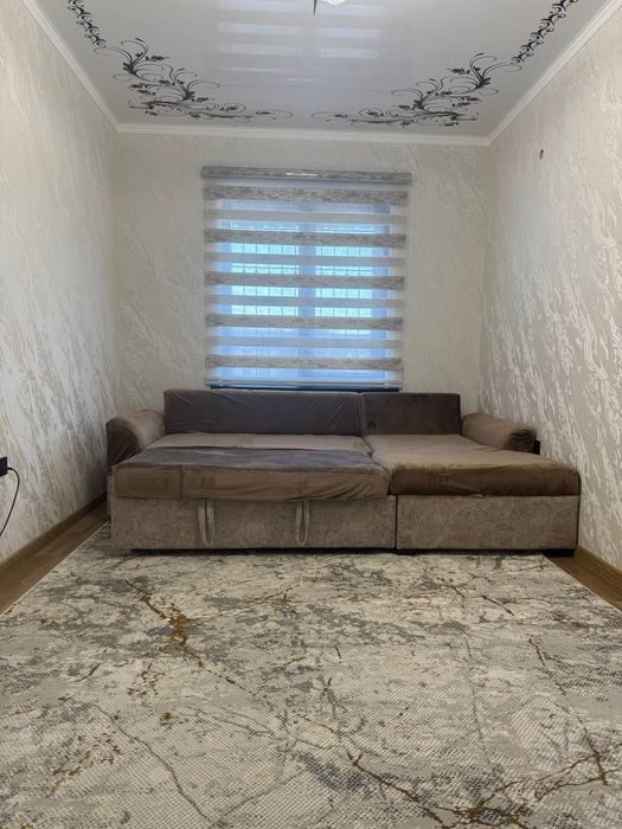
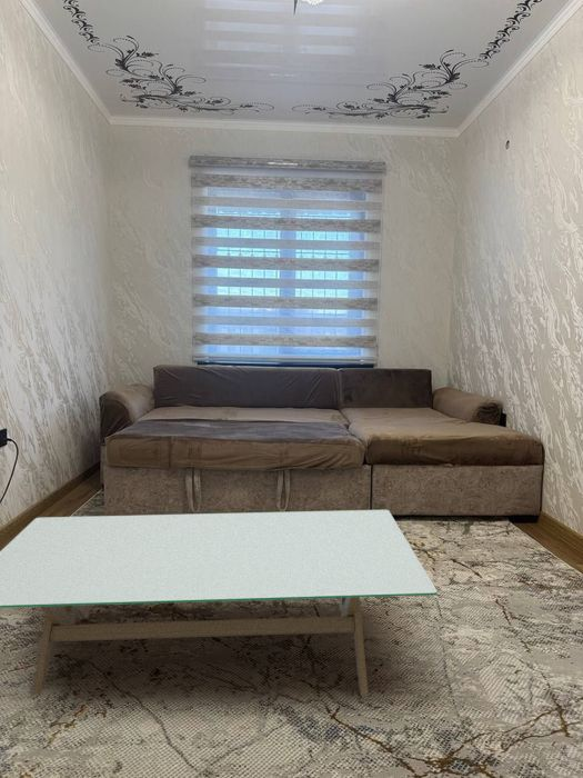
+ coffee table (208, 600)
